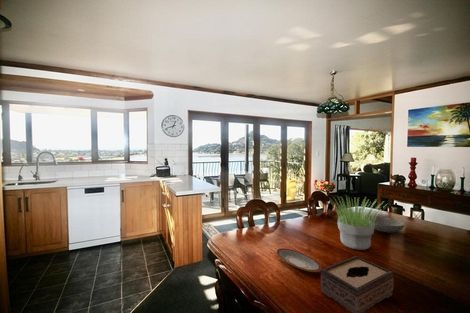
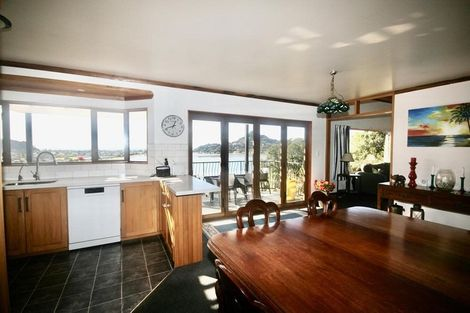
- plate (297, 260)
- bowl (383, 225)
- potted plant (355, 222)
- tissue box (356, 281)
